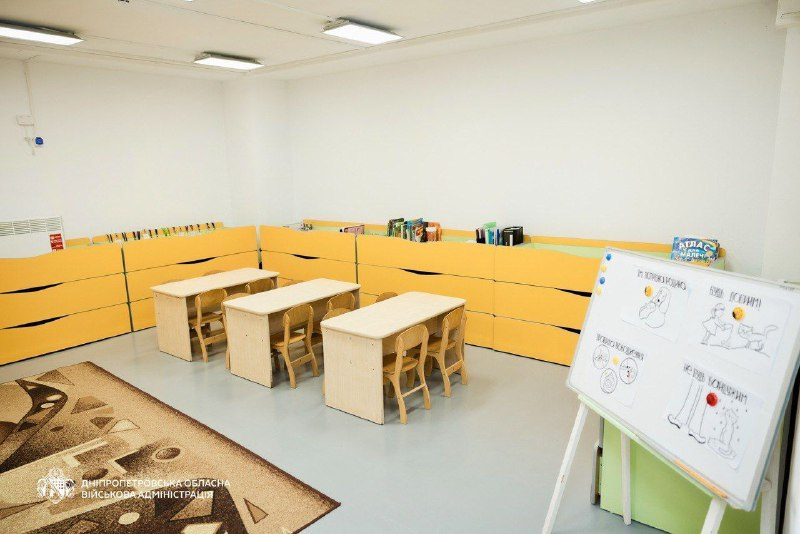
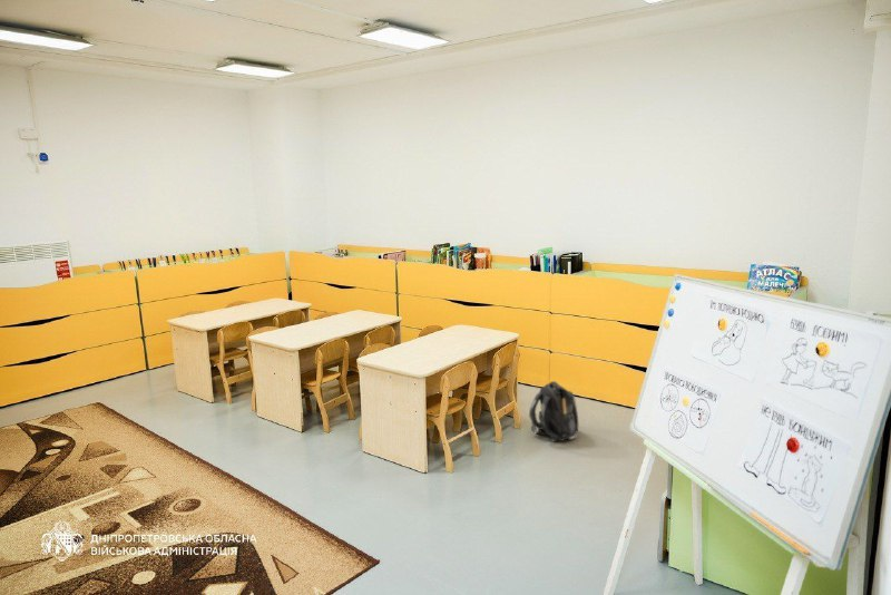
+ backpack (555, 408)
